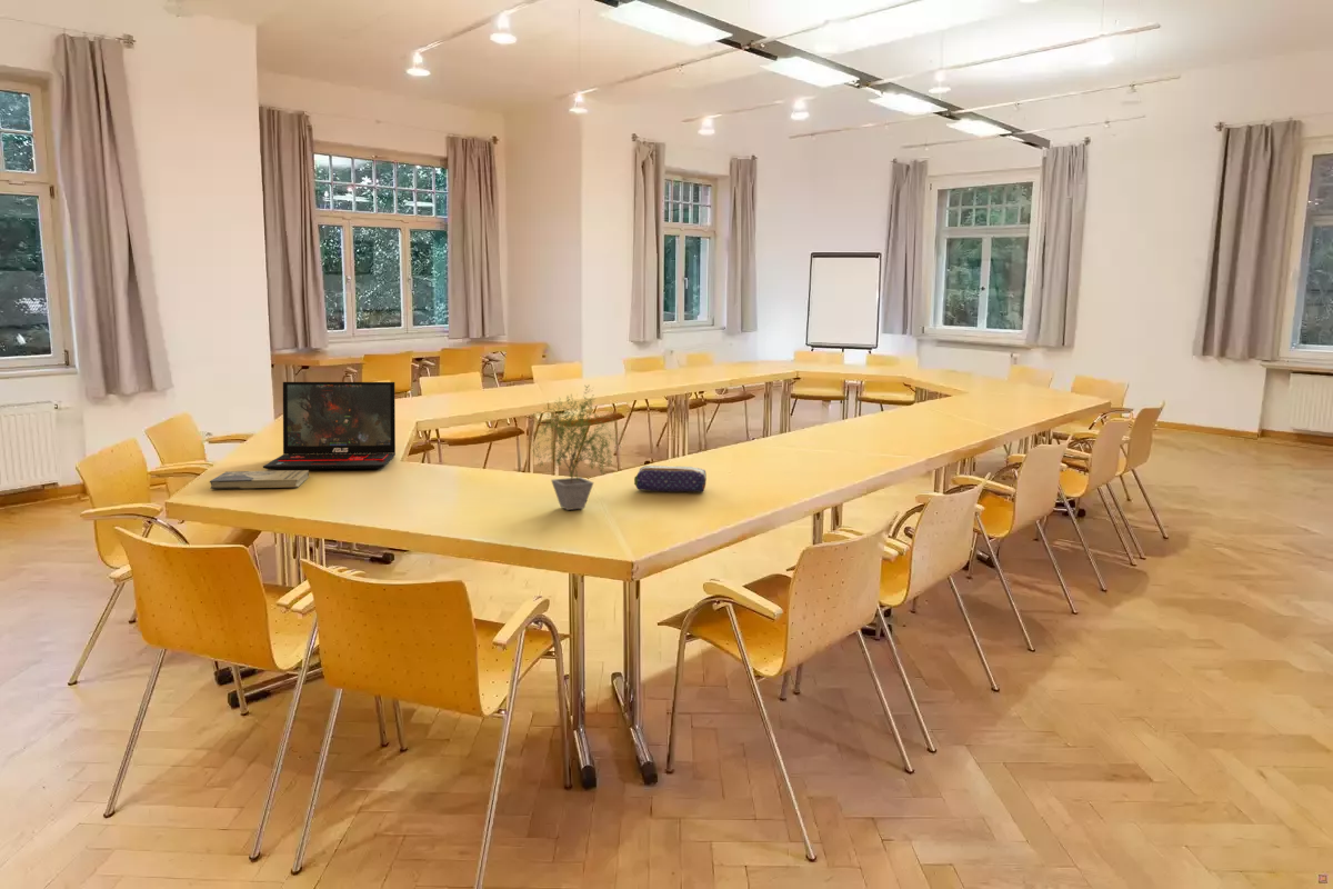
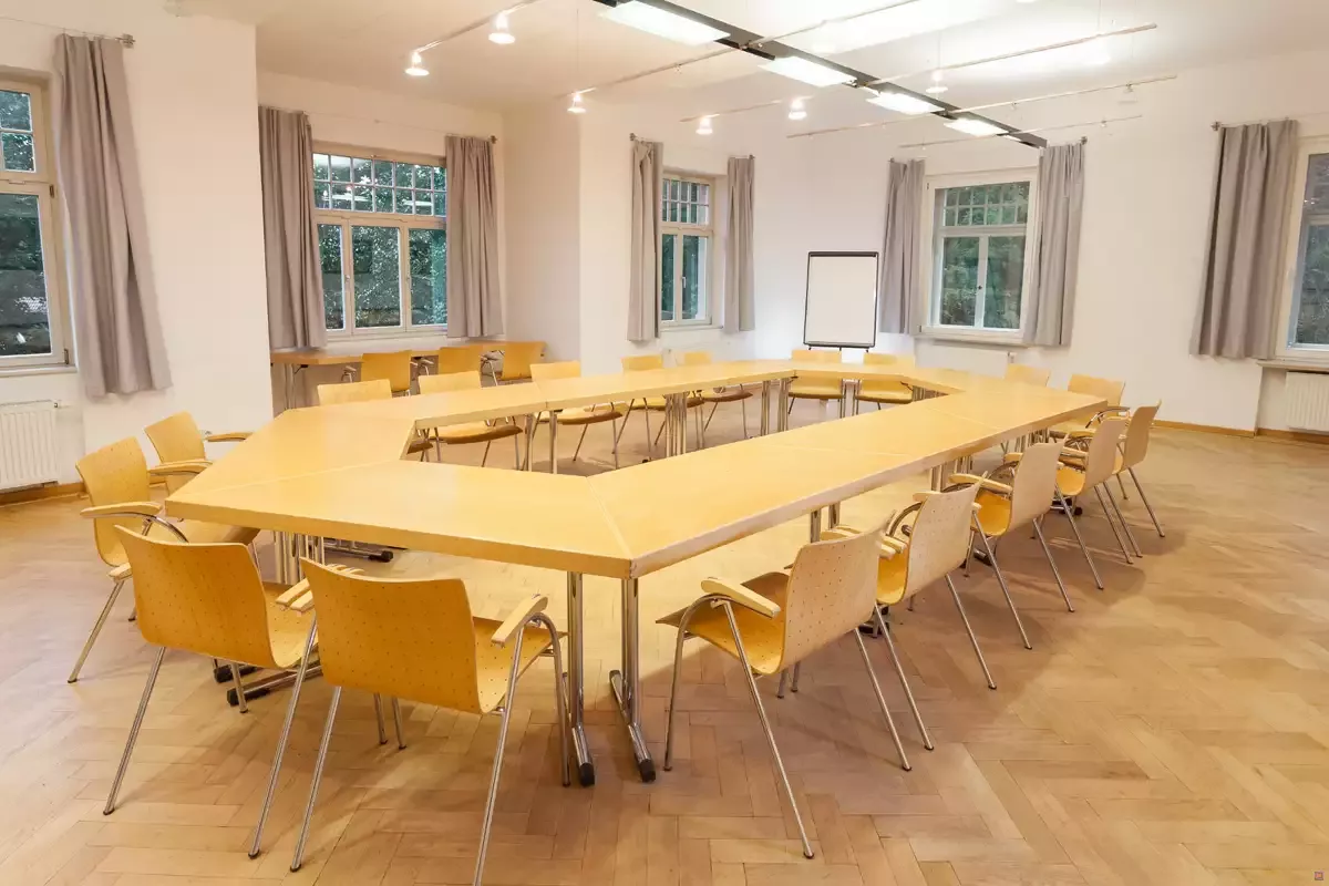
- book (261, 478)
- potted plant (574, 443)
- pencil case (670, 478)
- laptop (331, 423)
